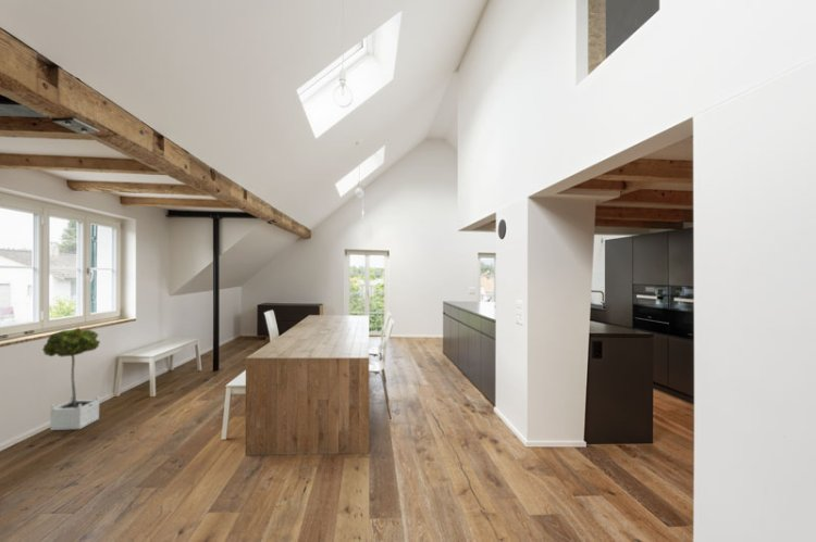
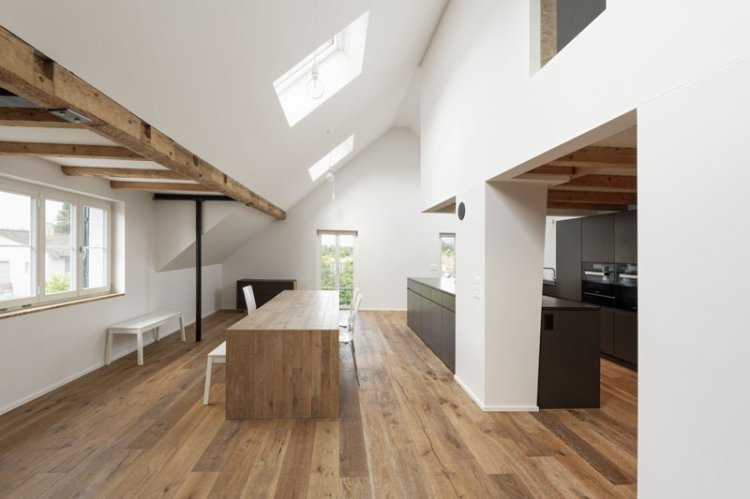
- potted tree (73, 376)
